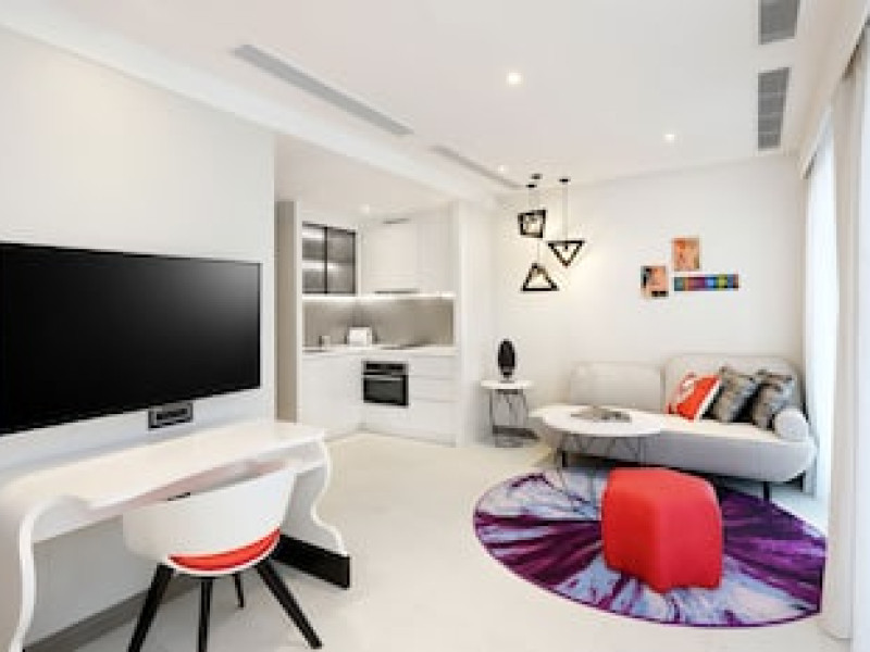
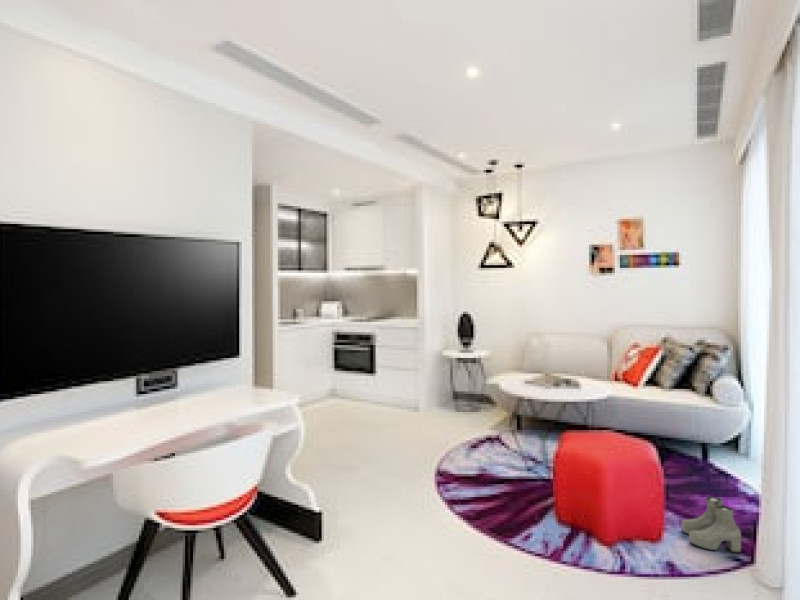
+ boots (710, 521)
